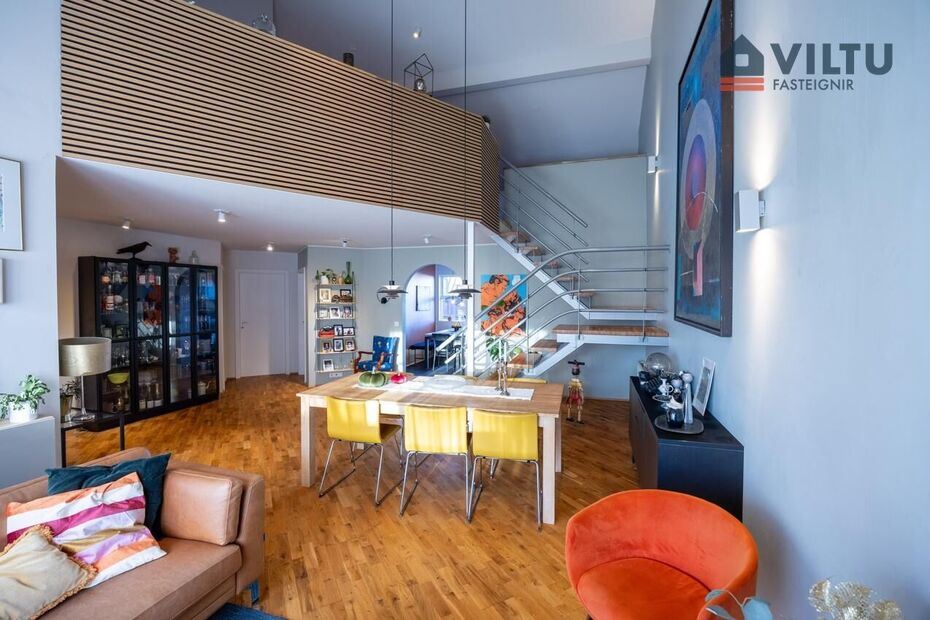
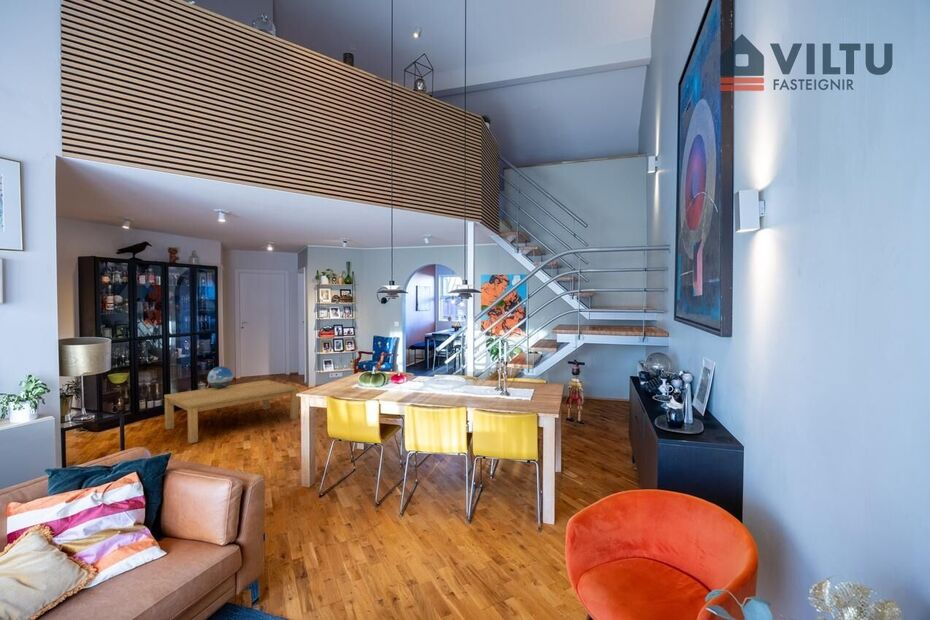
+ coffee table (234, 404)
+ decorative sphere (220, 377)
